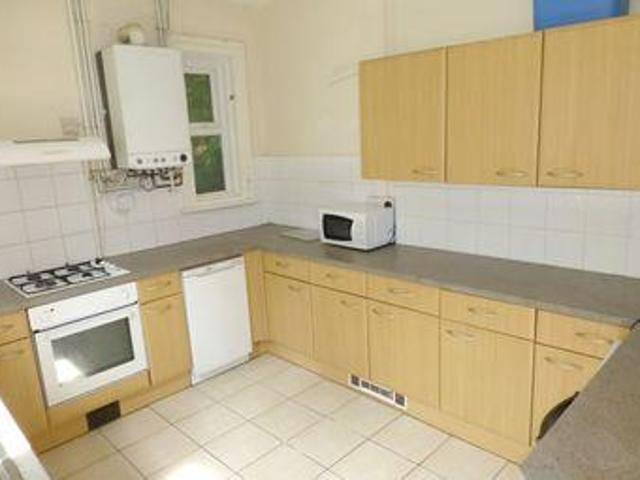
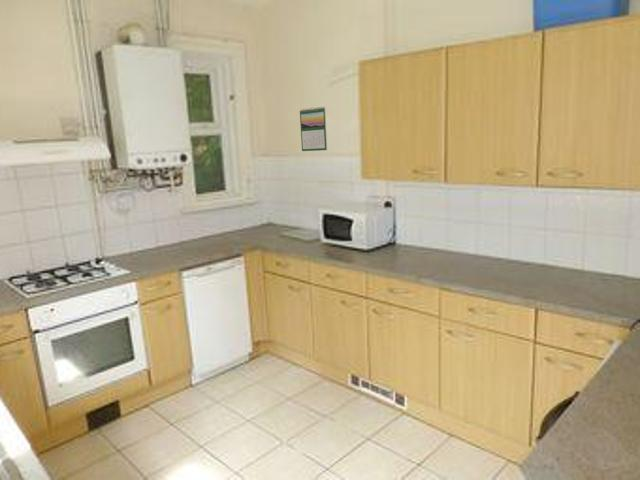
+ calendar (313, 129)
